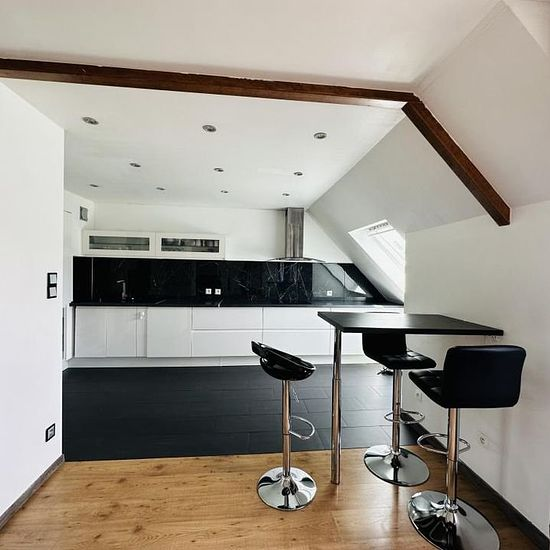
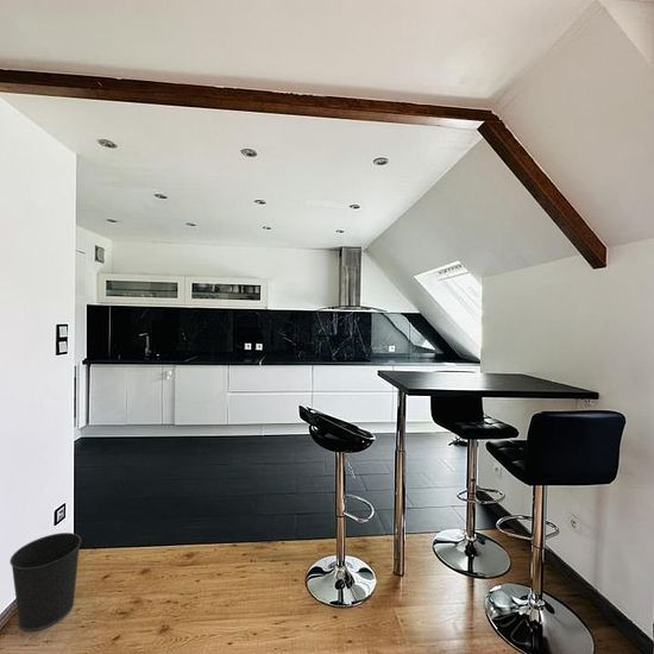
+ wastebasket (46, 580)
